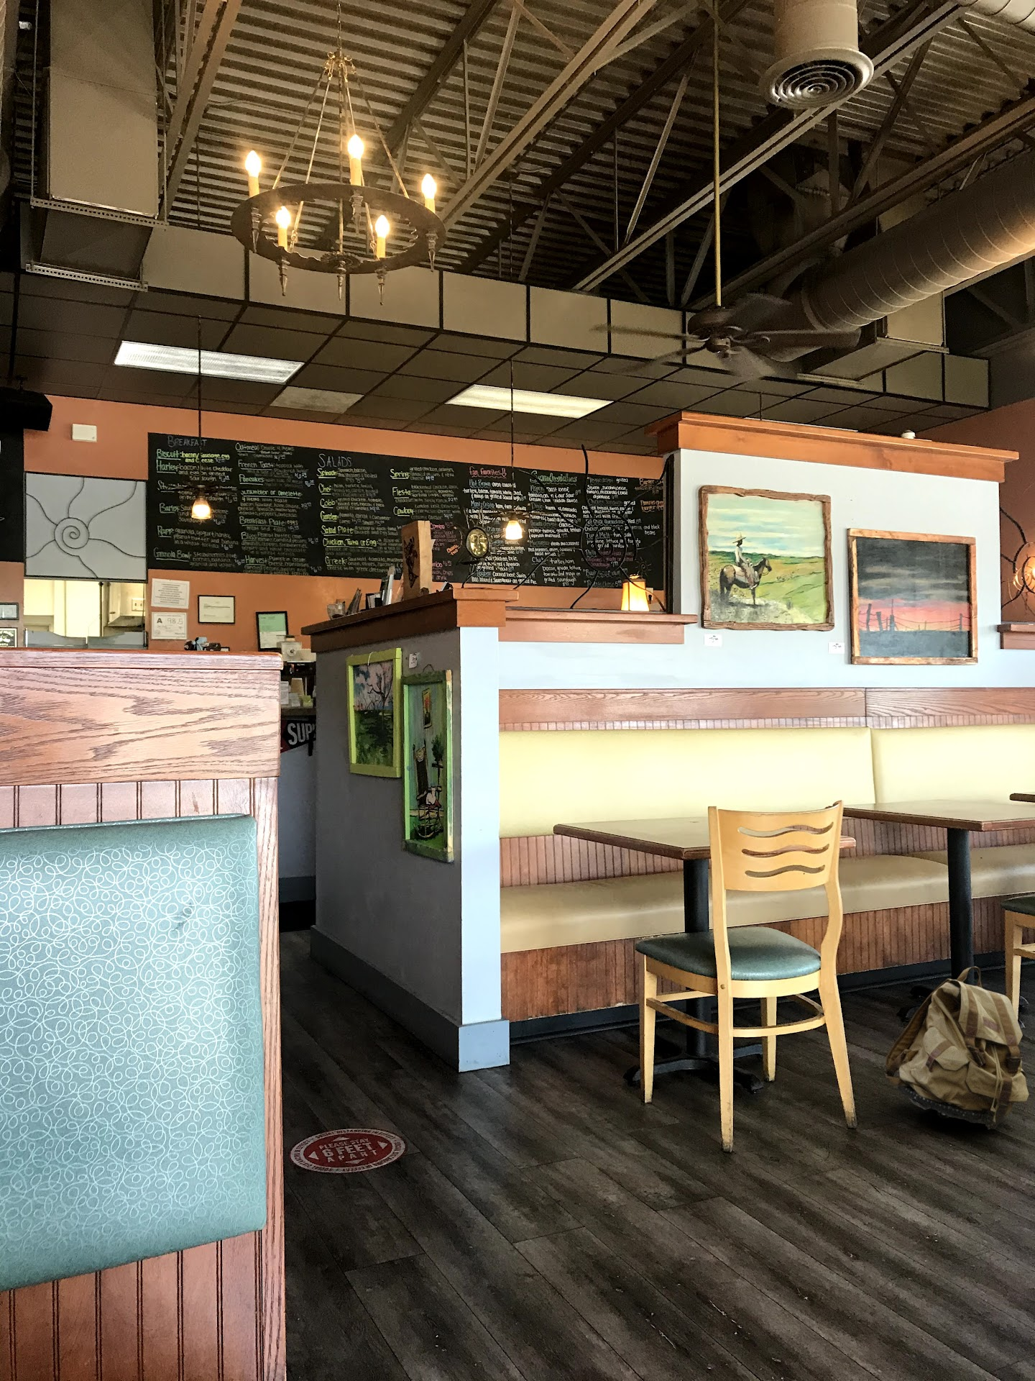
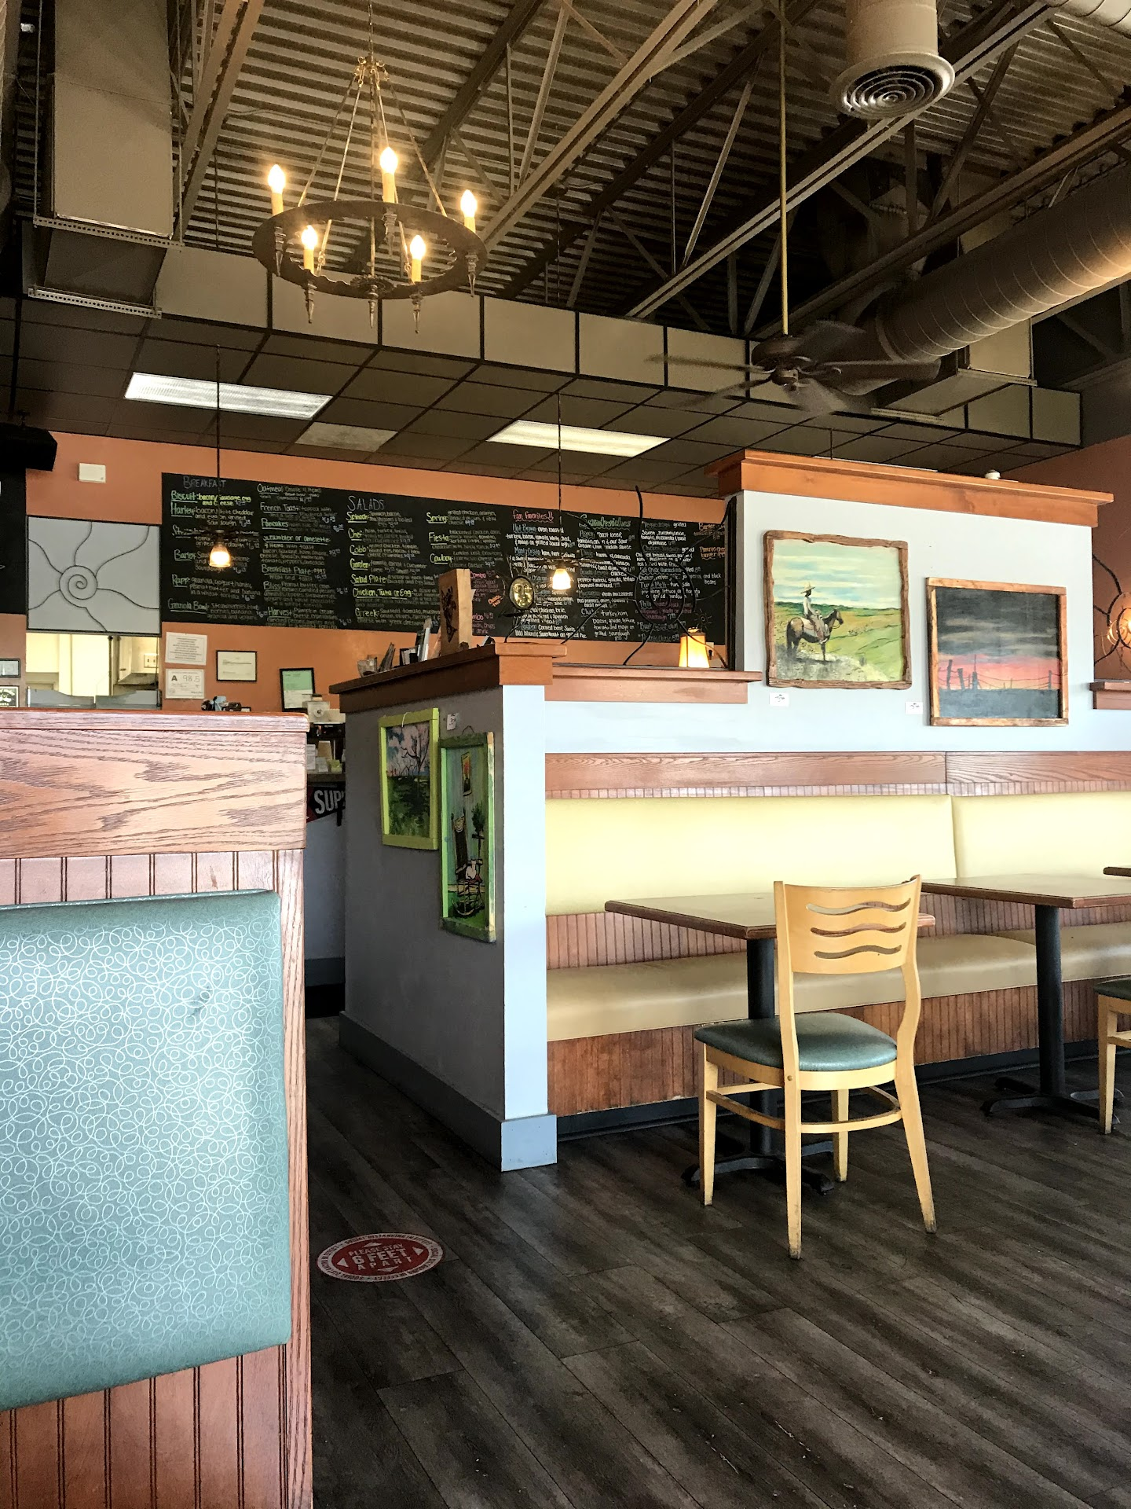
- backpack (951, 1042)
